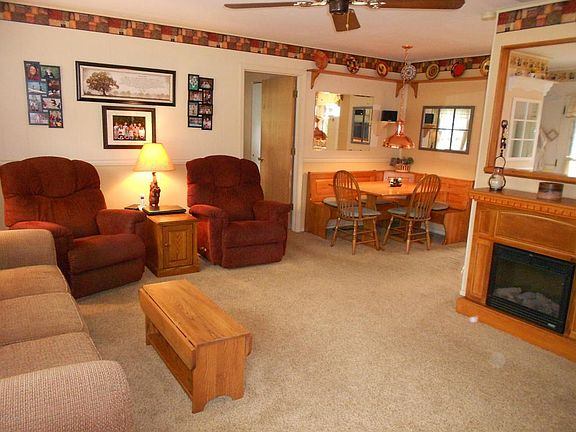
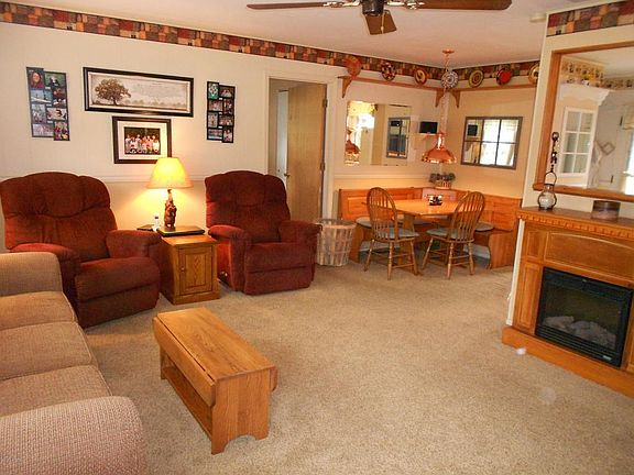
+ basket (332, 241)
